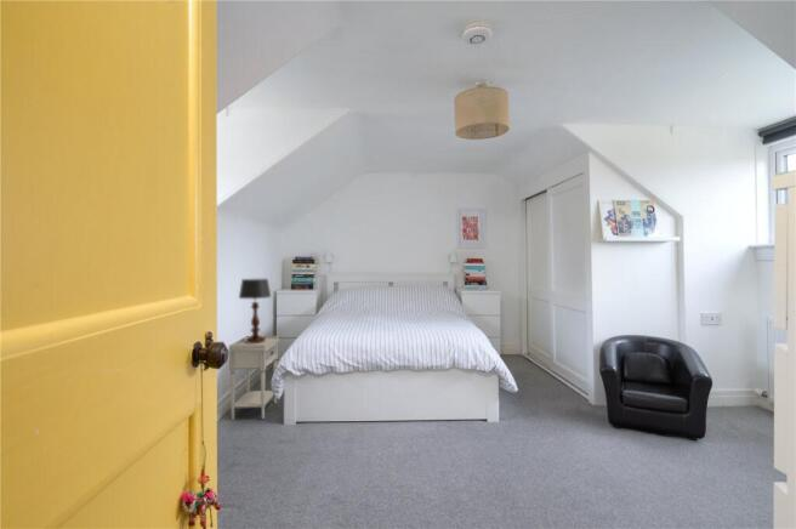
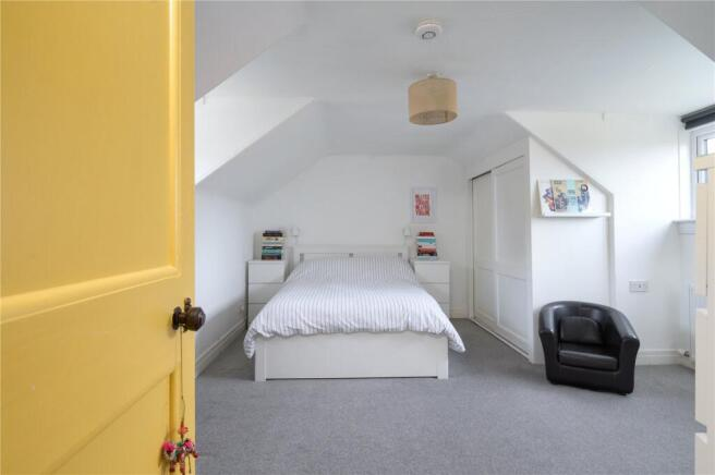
- nightstand (261, 375)
- table lamp (255, 309)
